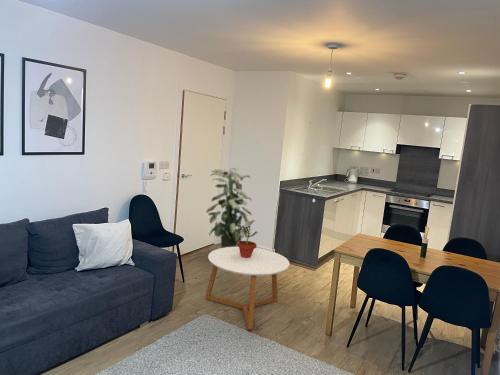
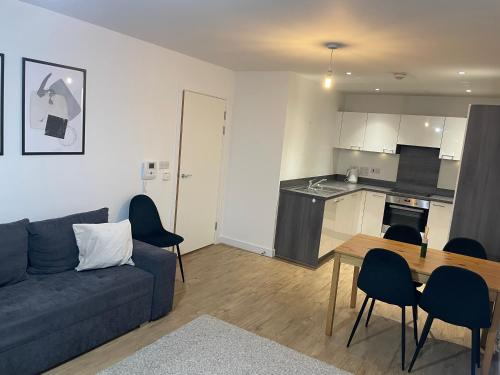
- indoor plant (230, 213)
- coffee table (251, 283)
- potted plant (247, 240)
